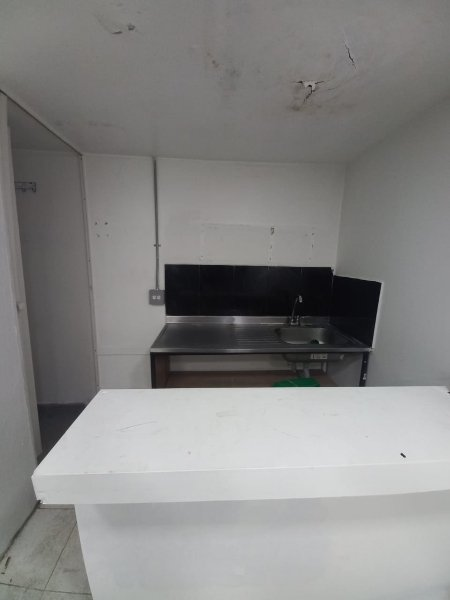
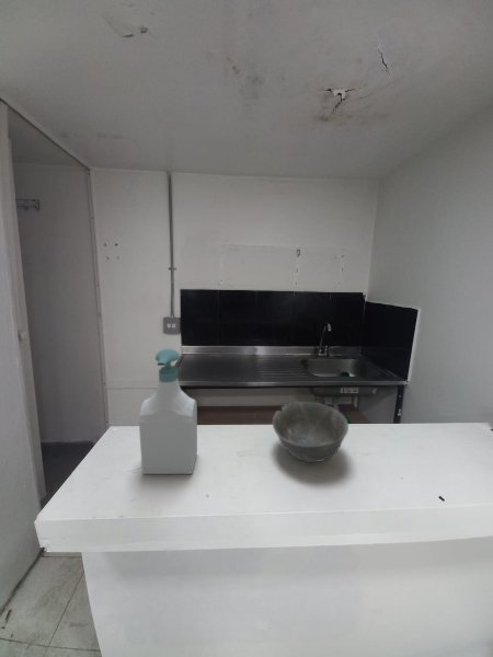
+ soap bottle (168, 411)
+ bowl (307, 435)
